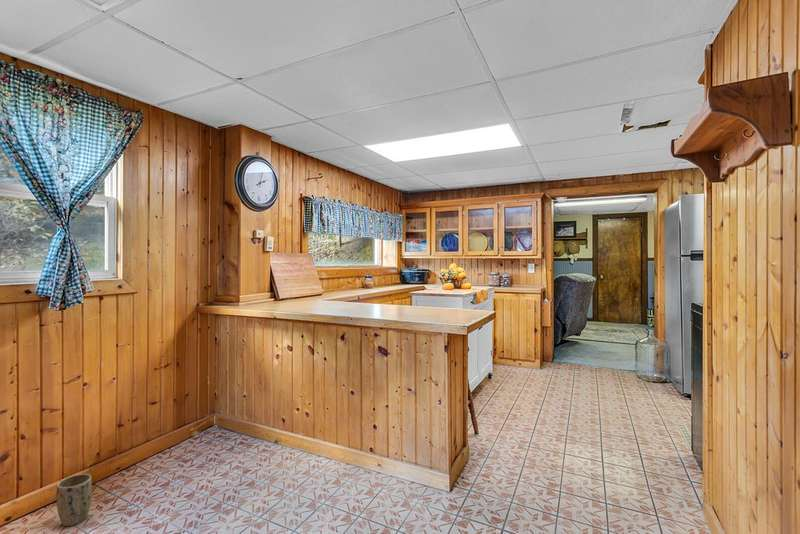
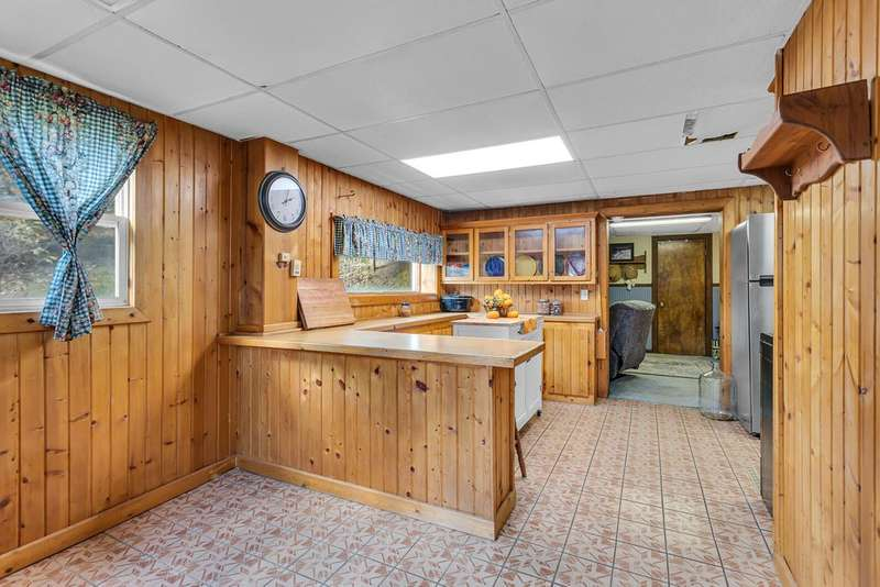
- plant pot (74, 500)
